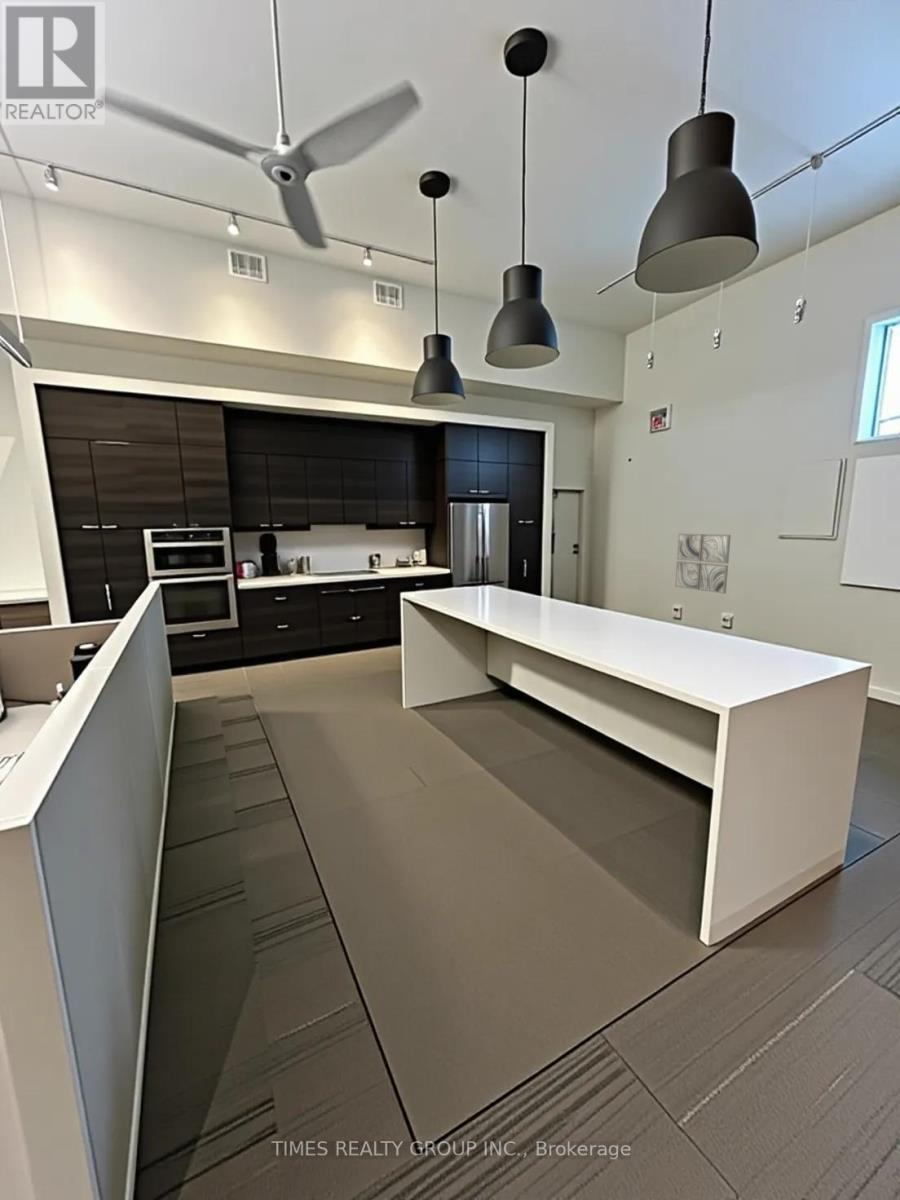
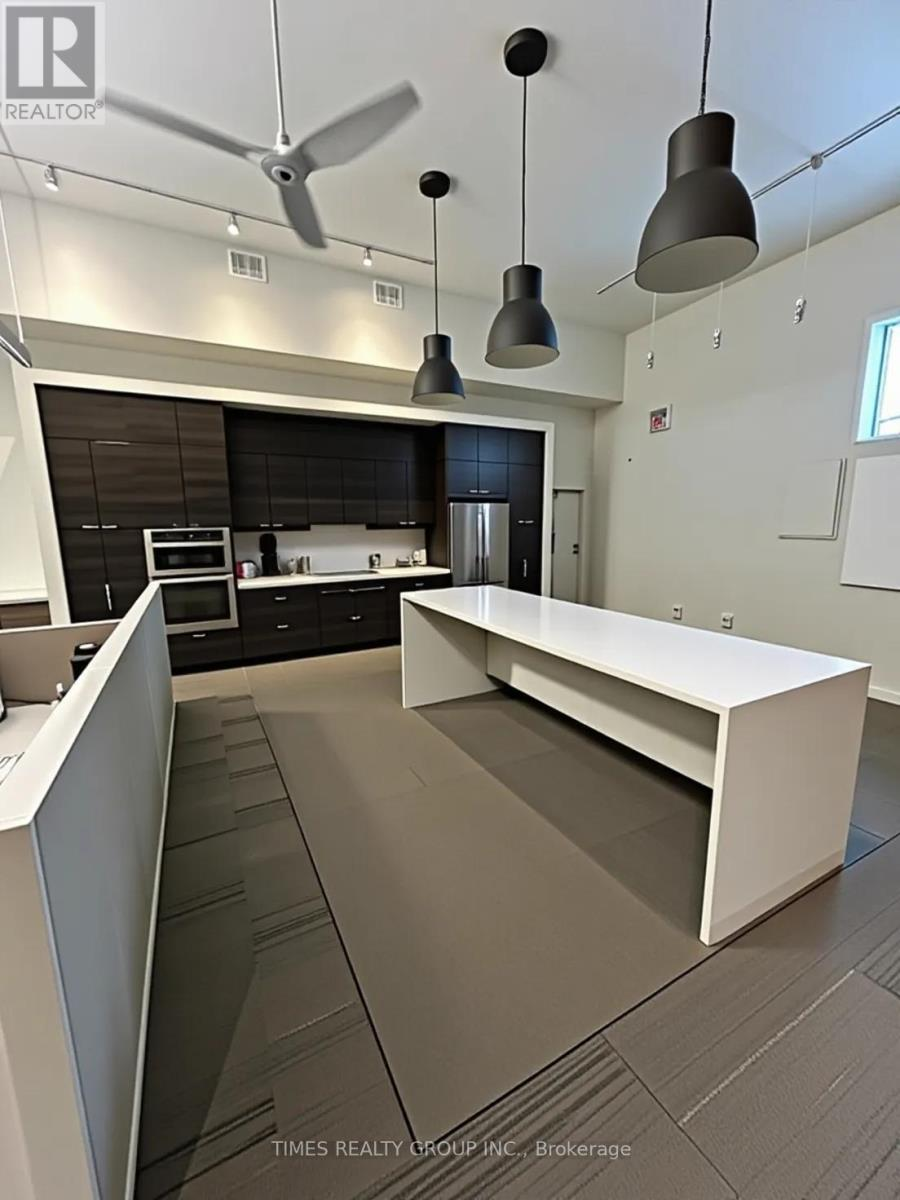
- wall art (701, 561)
